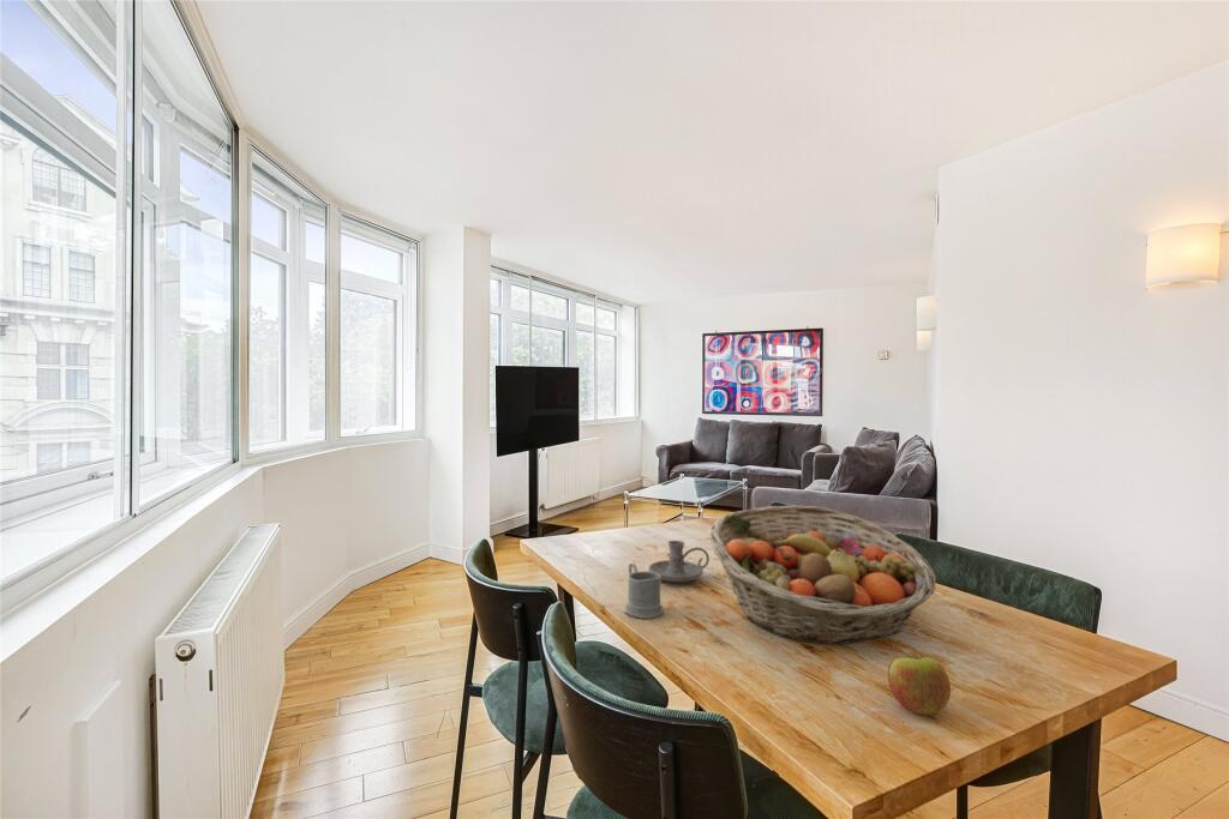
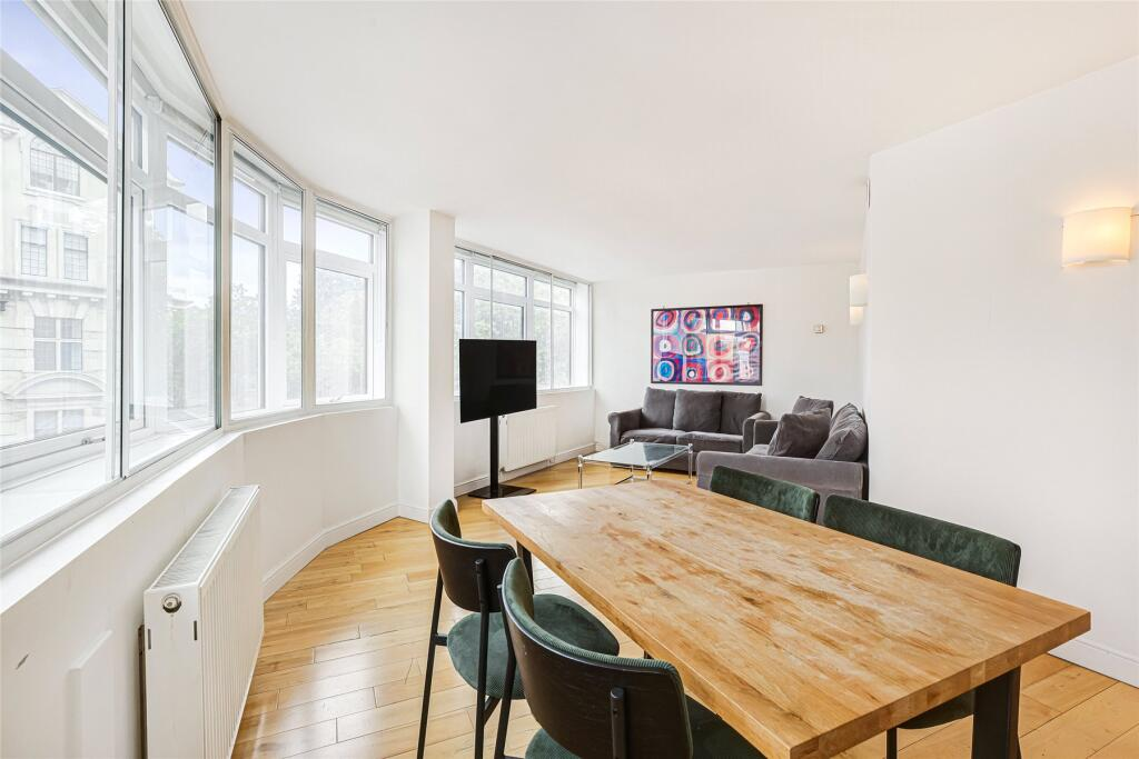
- fruit basket (817, 567)
- apple (918, 682)
- mug (640, 589)
- candle holder (681, 559)
